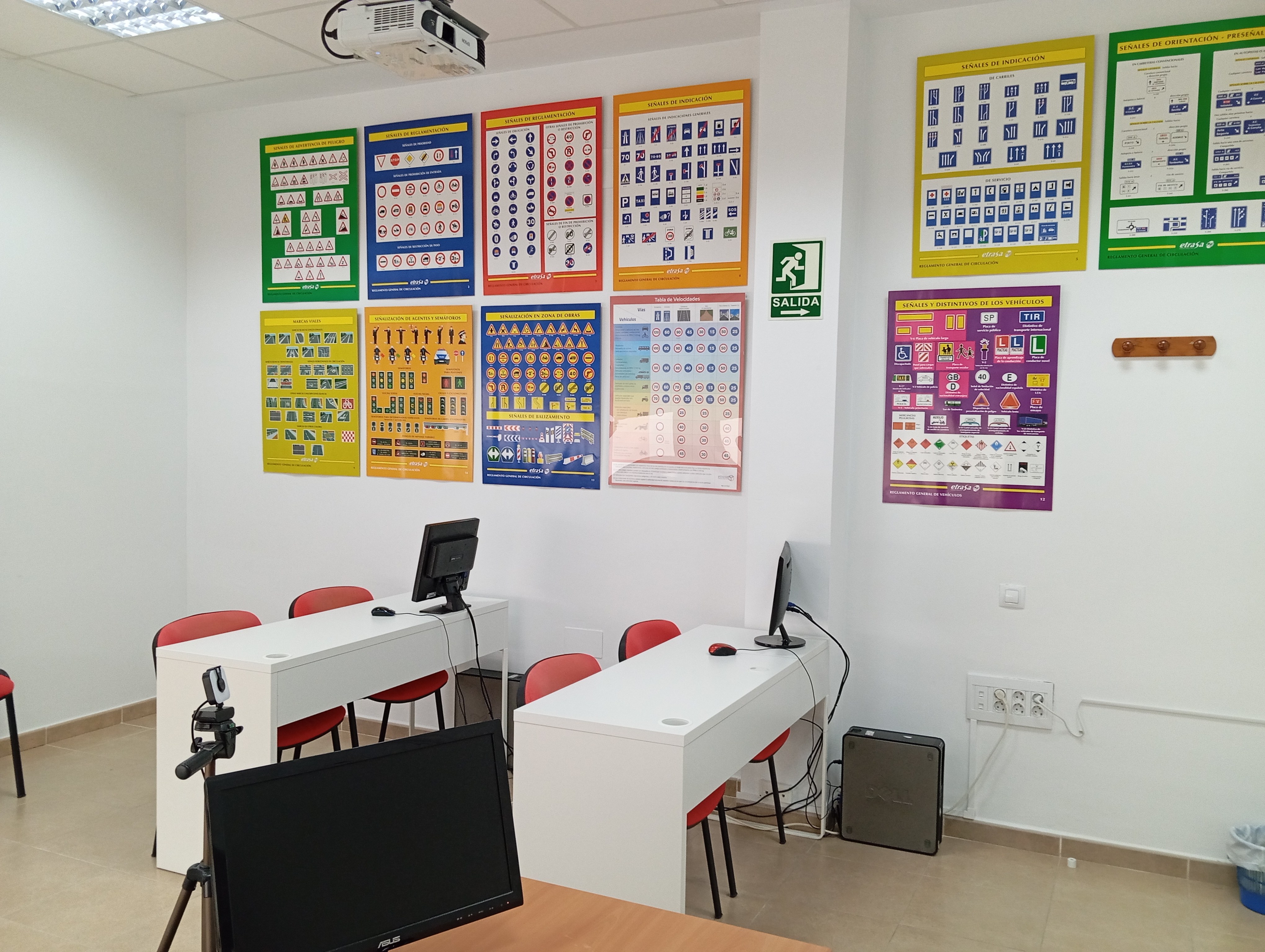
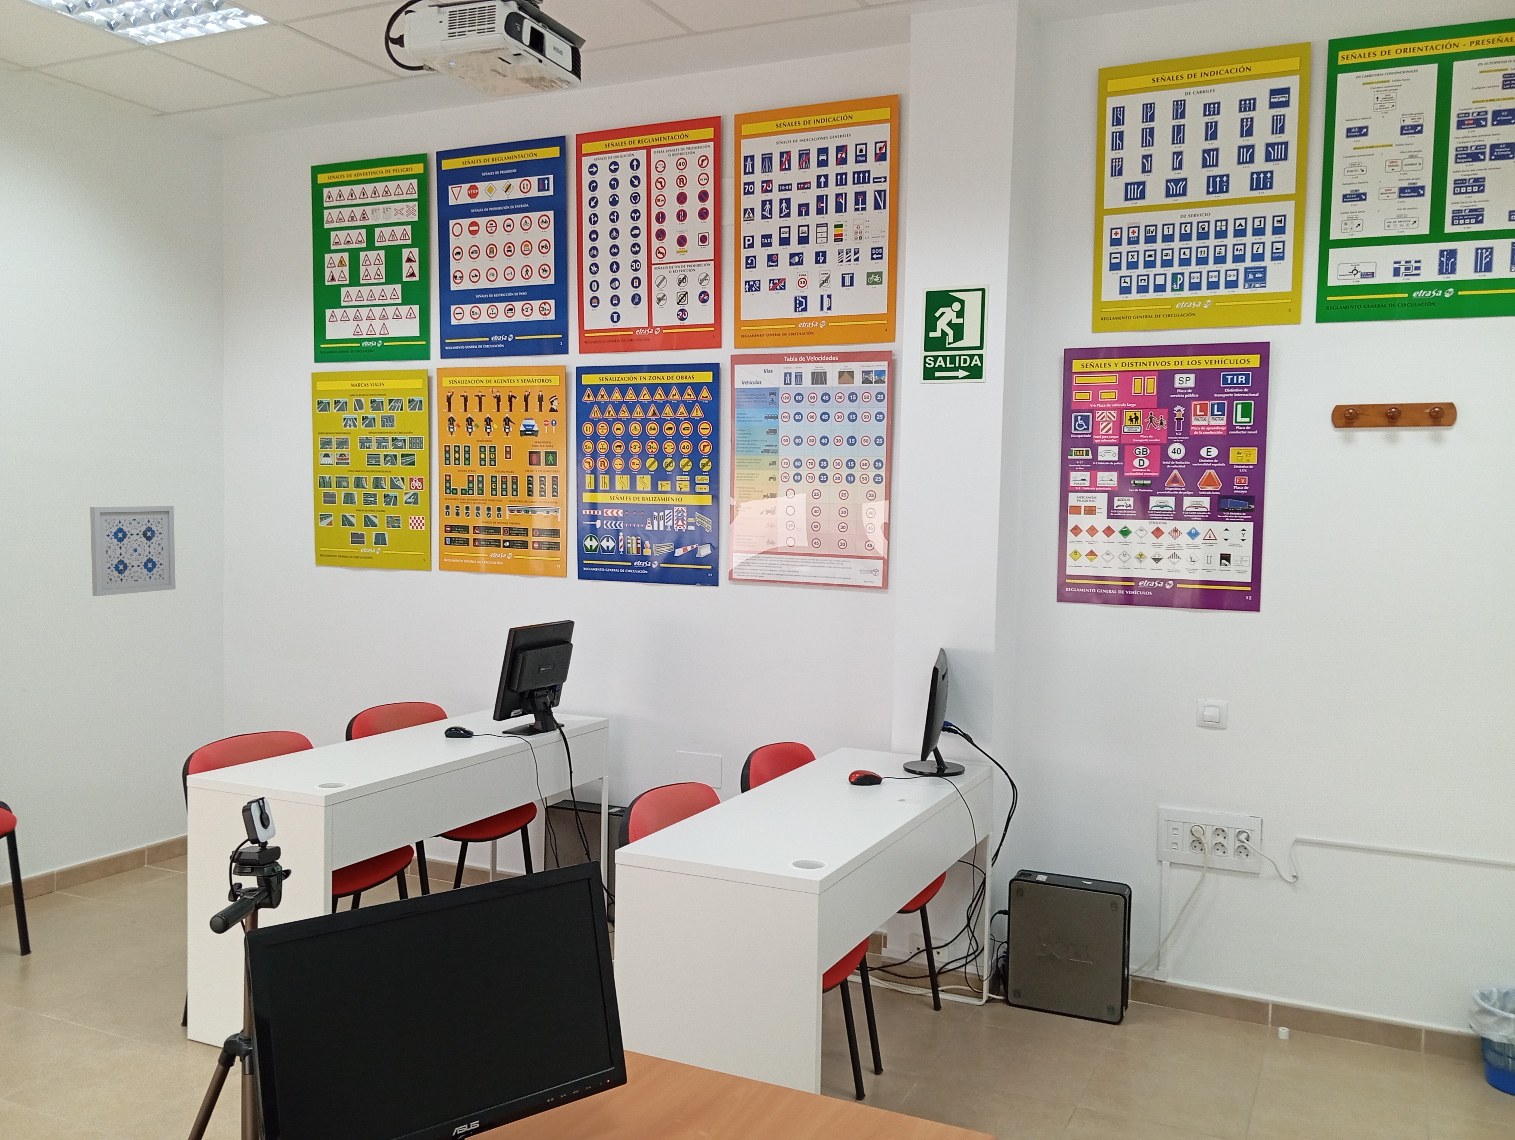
+ wall art (134, 550)
